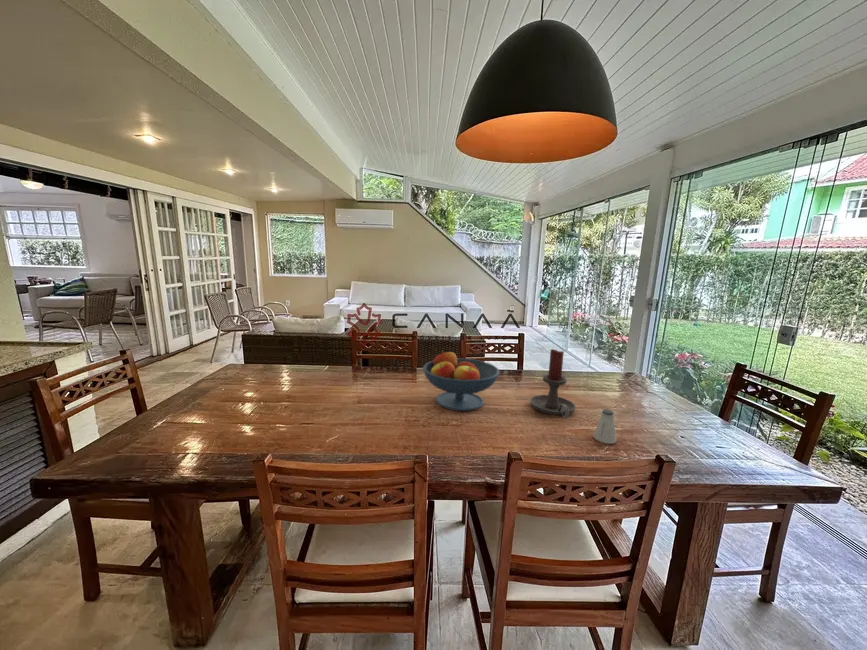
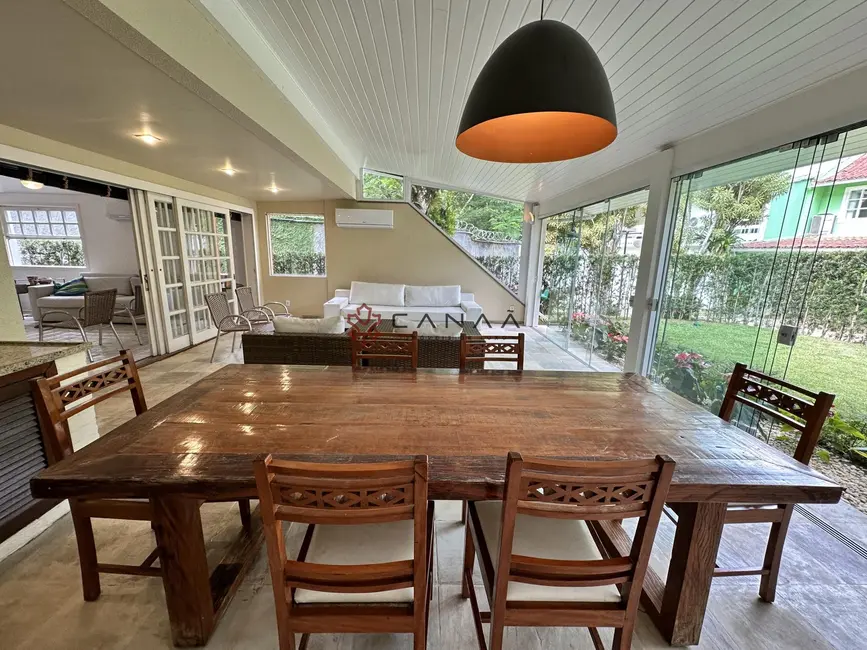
- fruit bowl (460, 378)
- saltshaker (606, 424)
- candle holder (557, 381)
